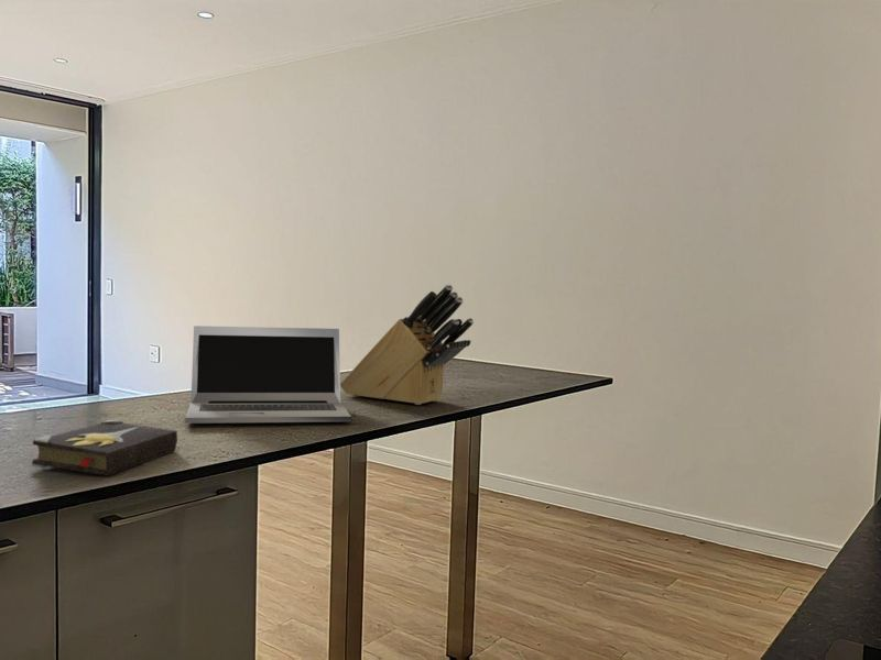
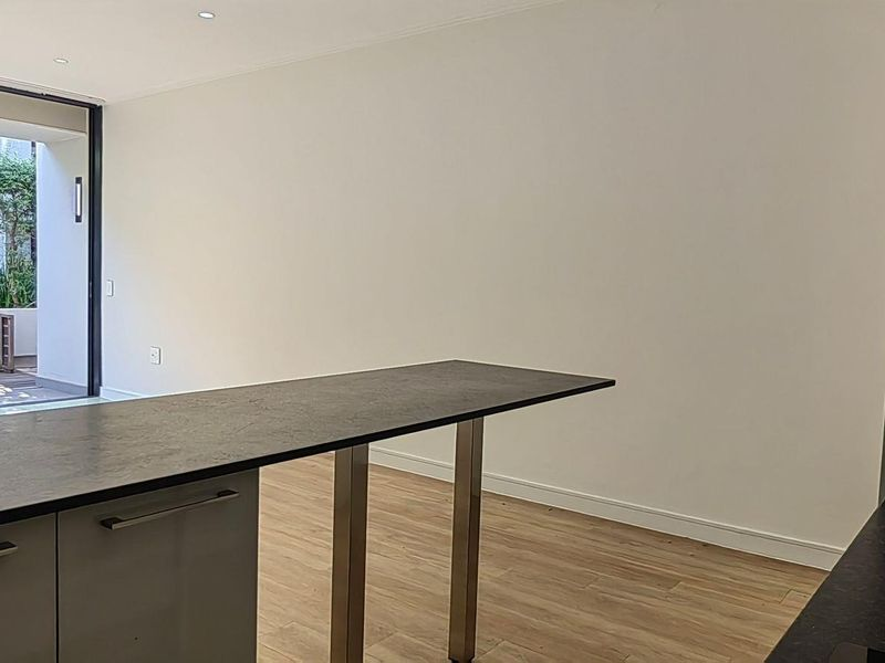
- hardback book (108, 444)
- knife block (406, 341)
- laptop (269, 372)
